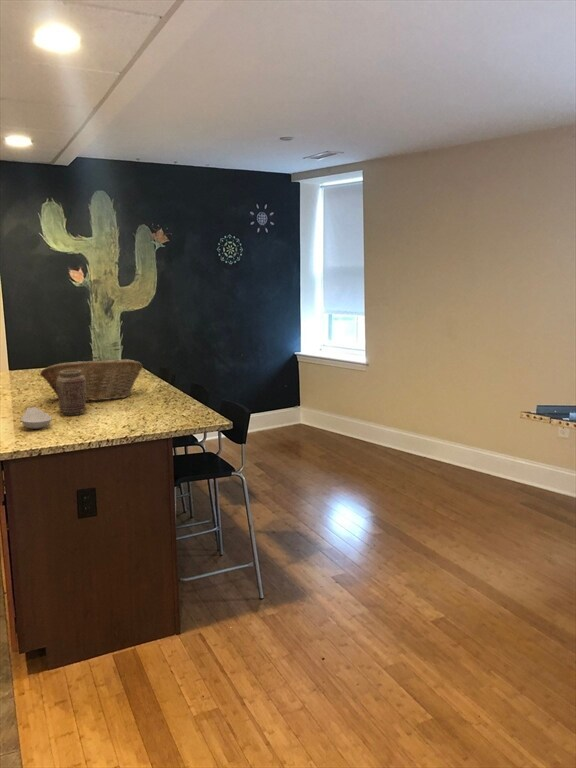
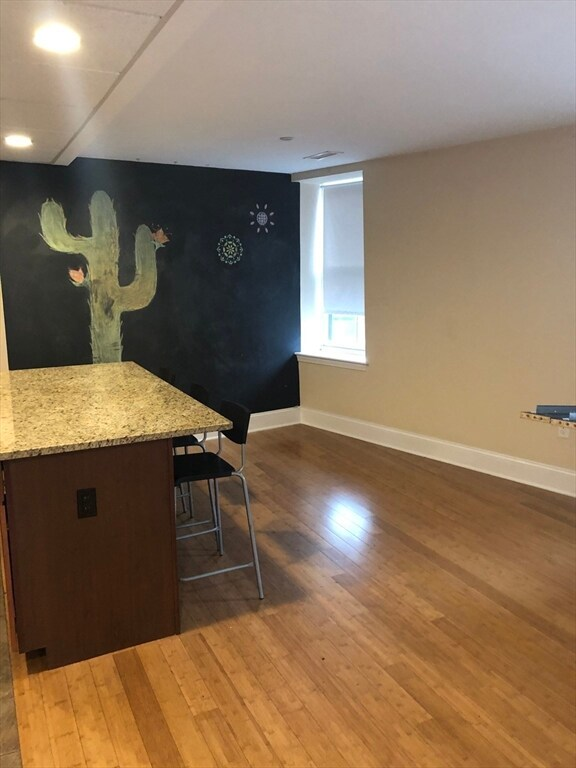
- vase (71, 392)
- fruit basket (93, 378)
- spoon rest (33, 417)
